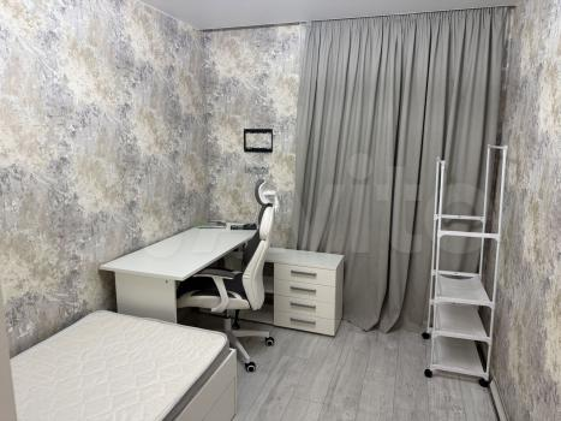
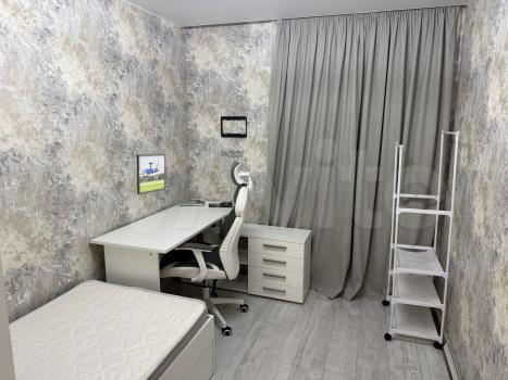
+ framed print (151, 173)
